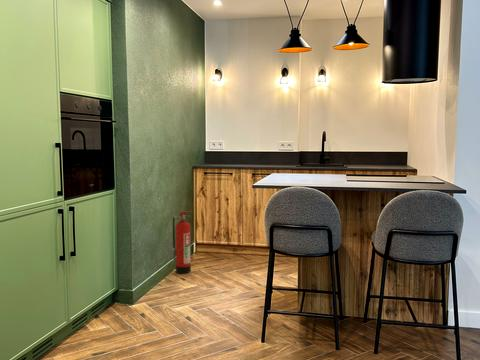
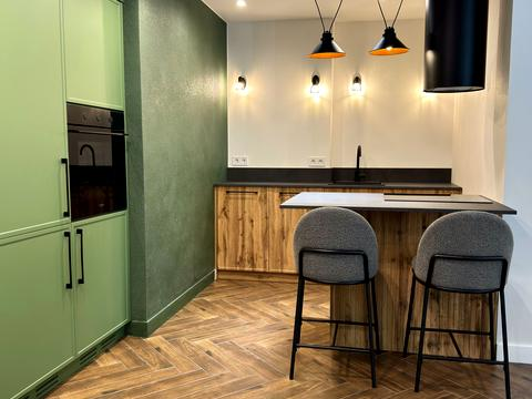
- fire extinguisher (182, 241)
